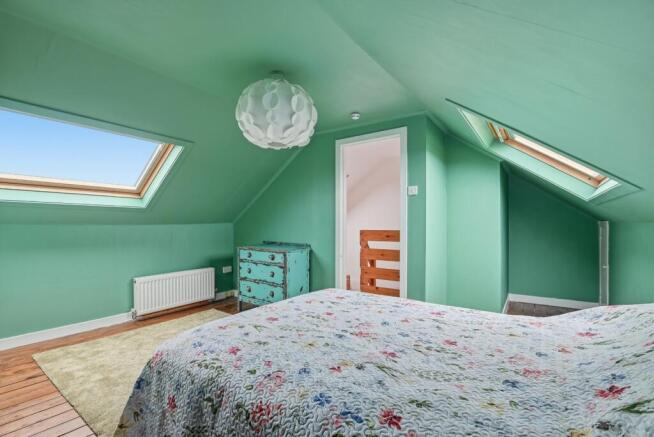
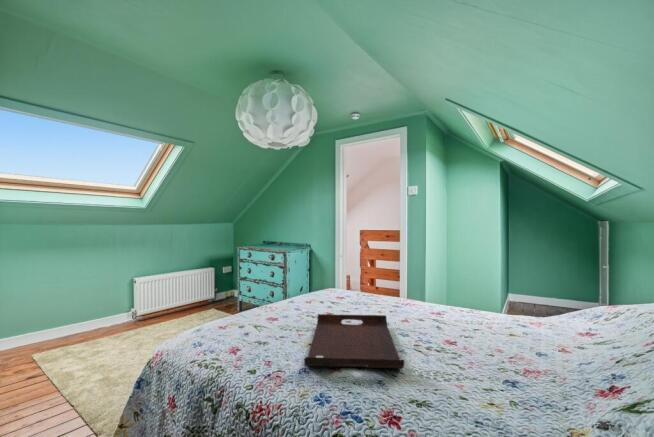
+ serving tray (352, 338)
